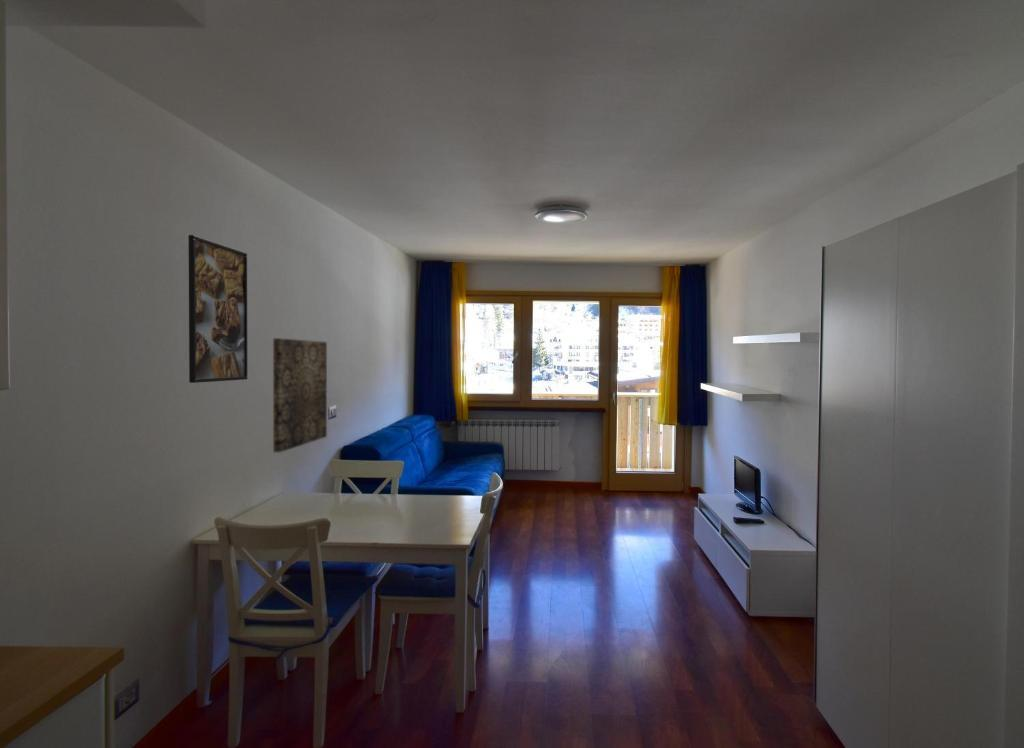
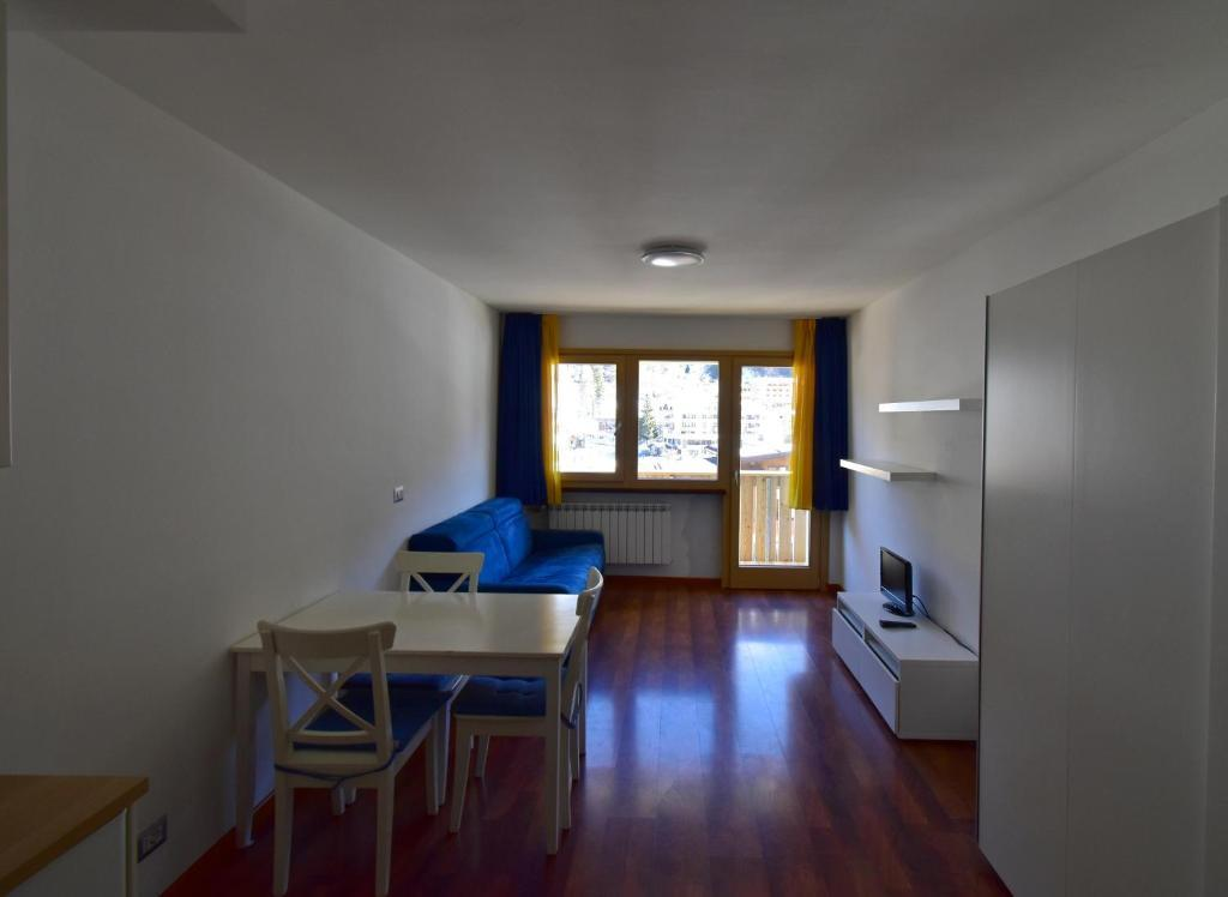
- wall art (302, 392)
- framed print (220, 313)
